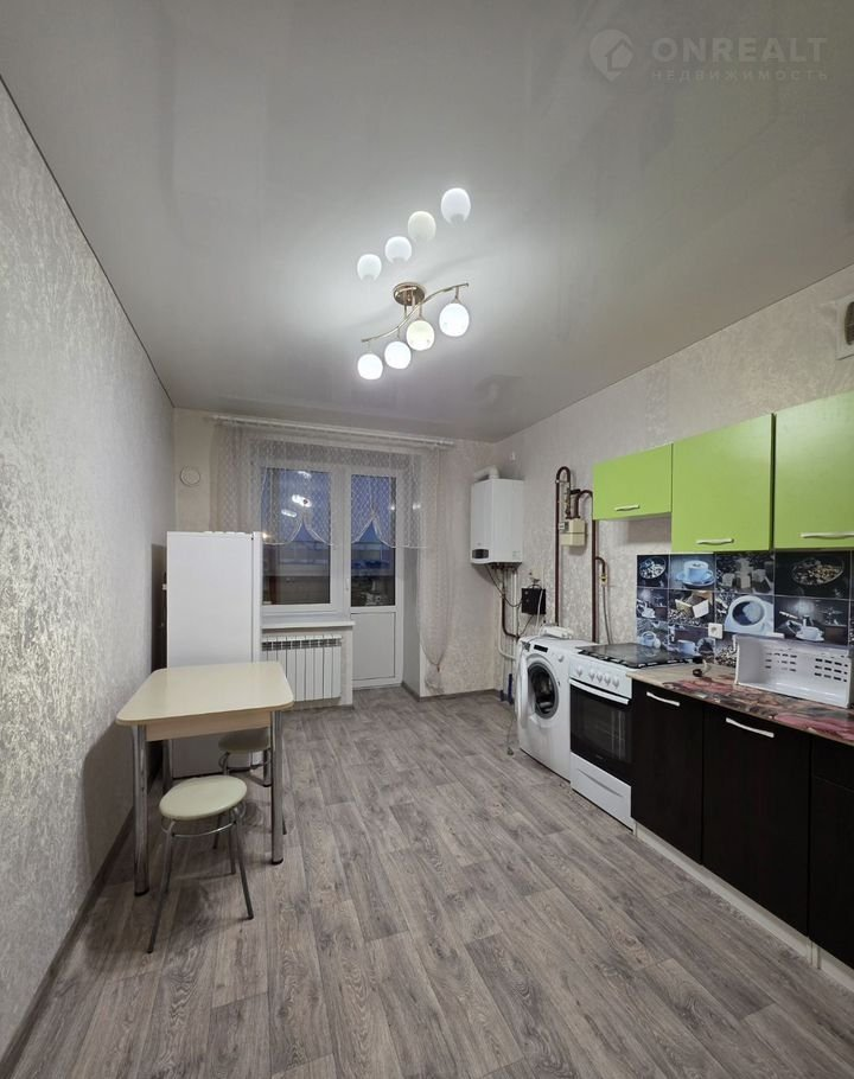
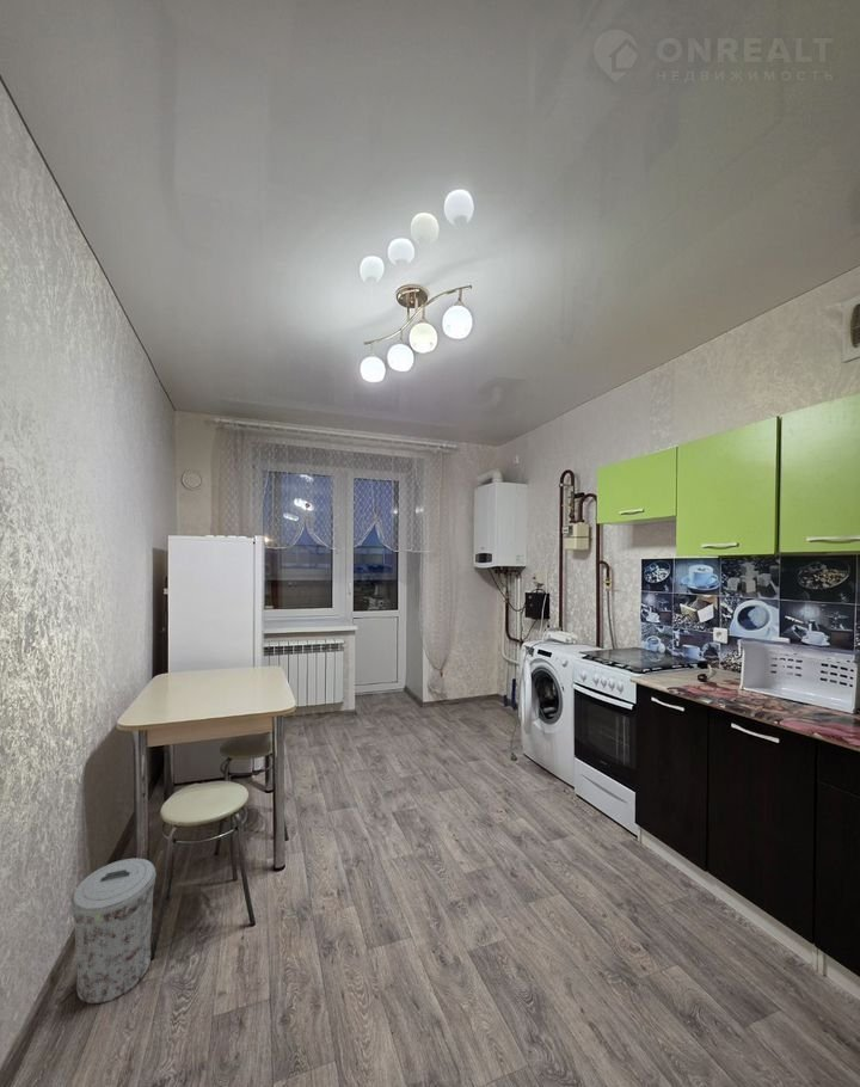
+ trash can (115, 923)
